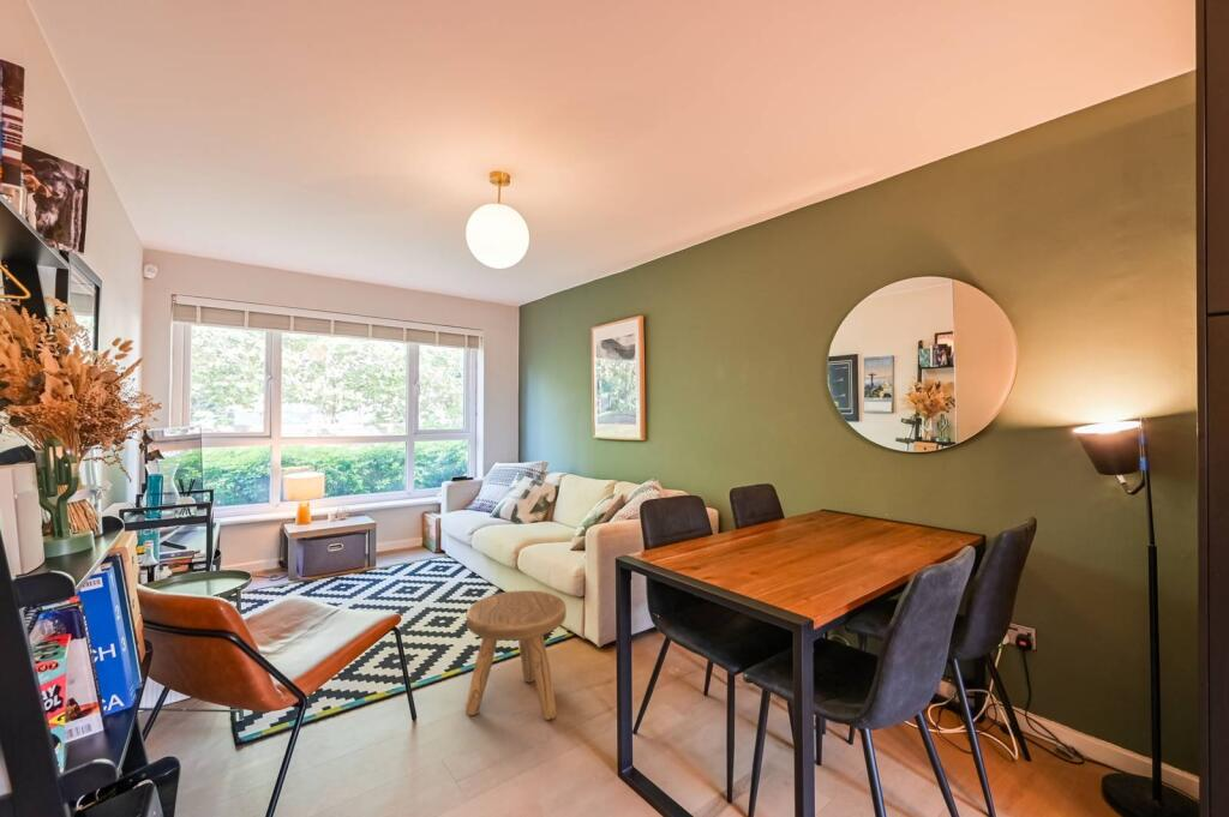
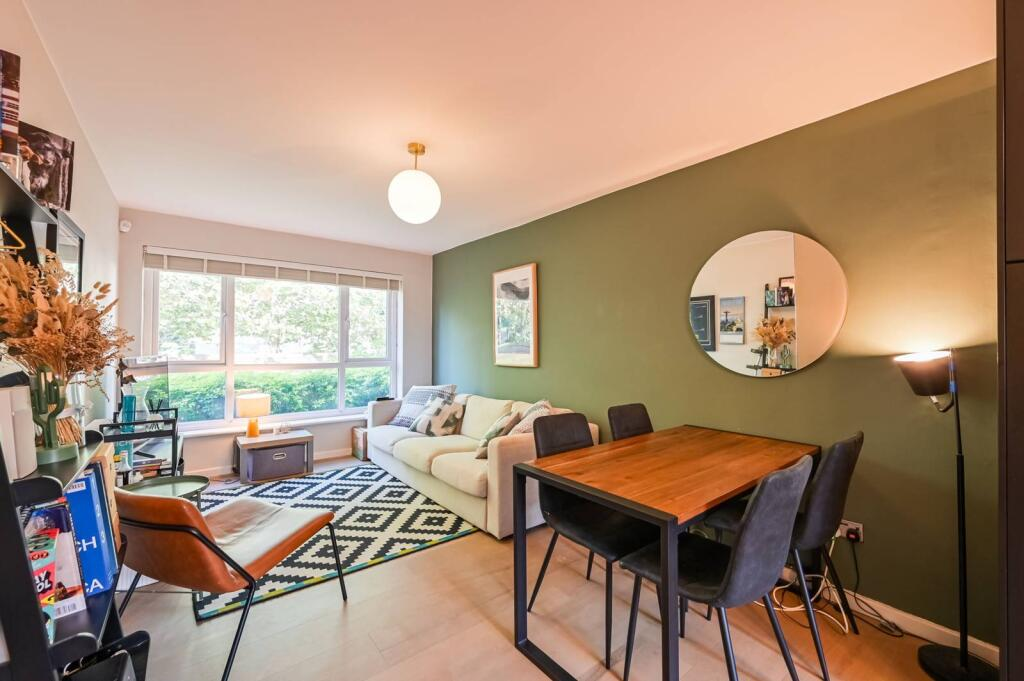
- stool (520, 653)
